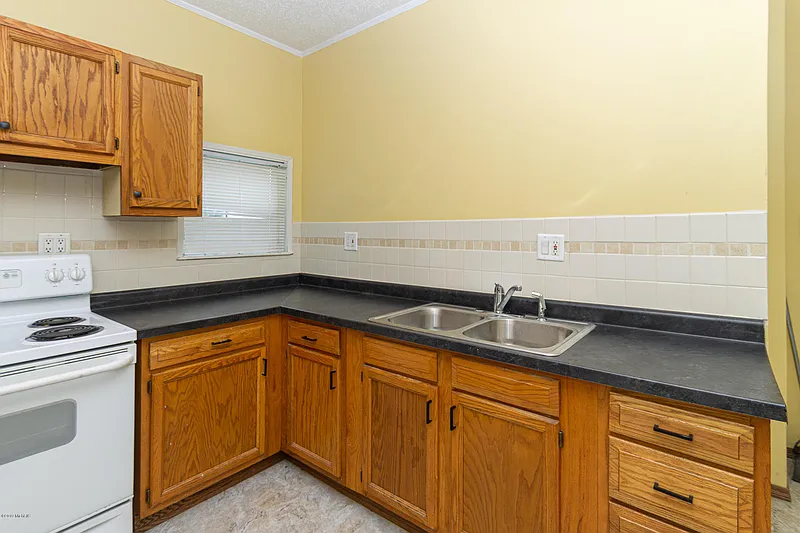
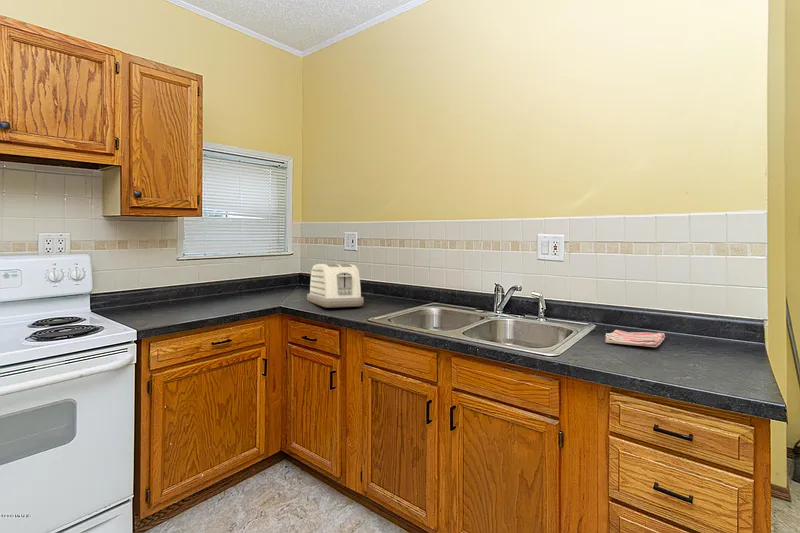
+ dish towel (635, 336)
+ toaster (334, 284)
